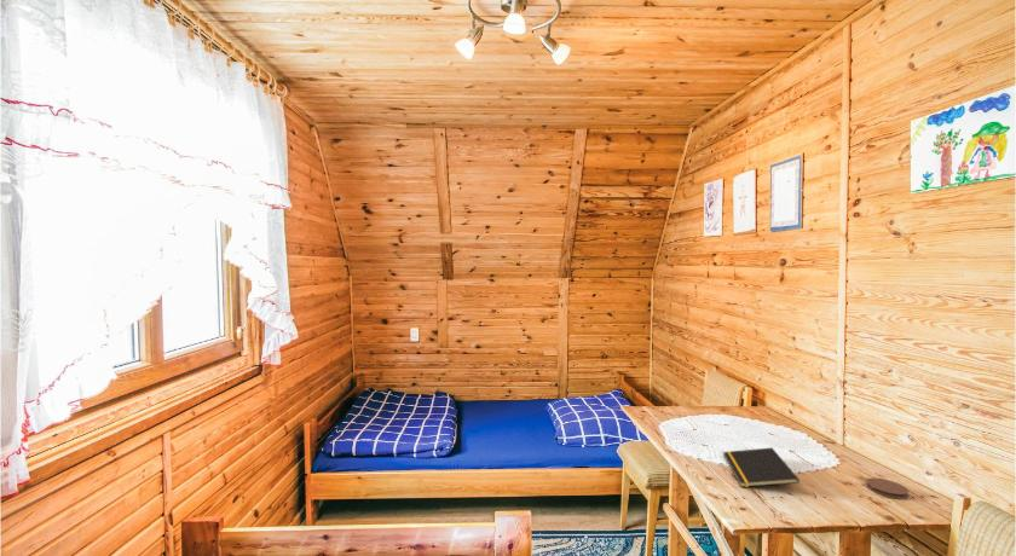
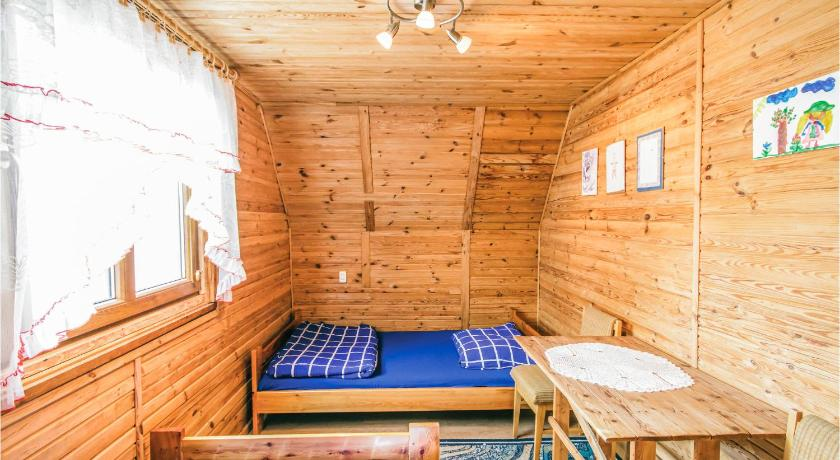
- coaster (887, 487)
- notepad (757, 465)
